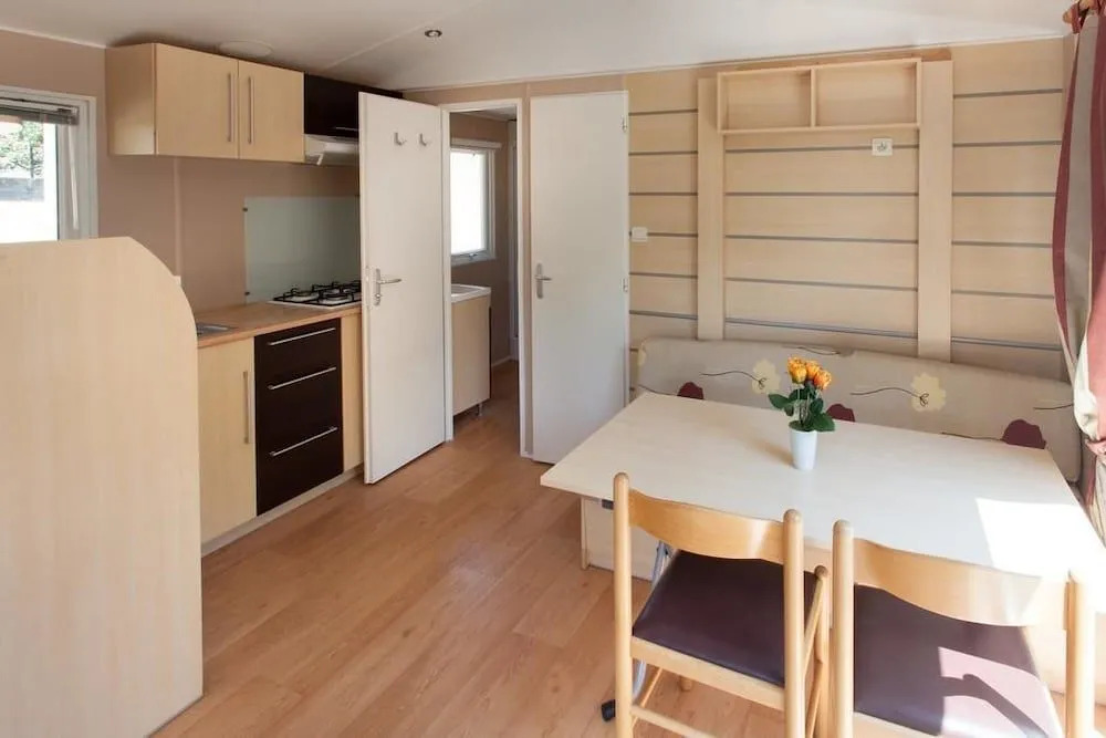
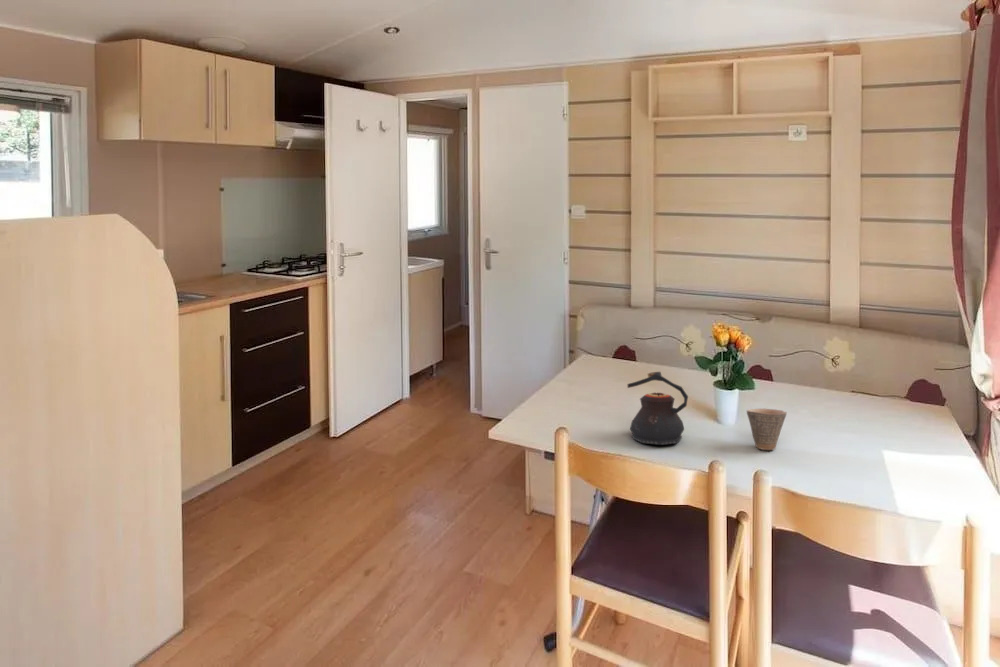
+ teapot (658, 406)
+ cup (765, 429)
